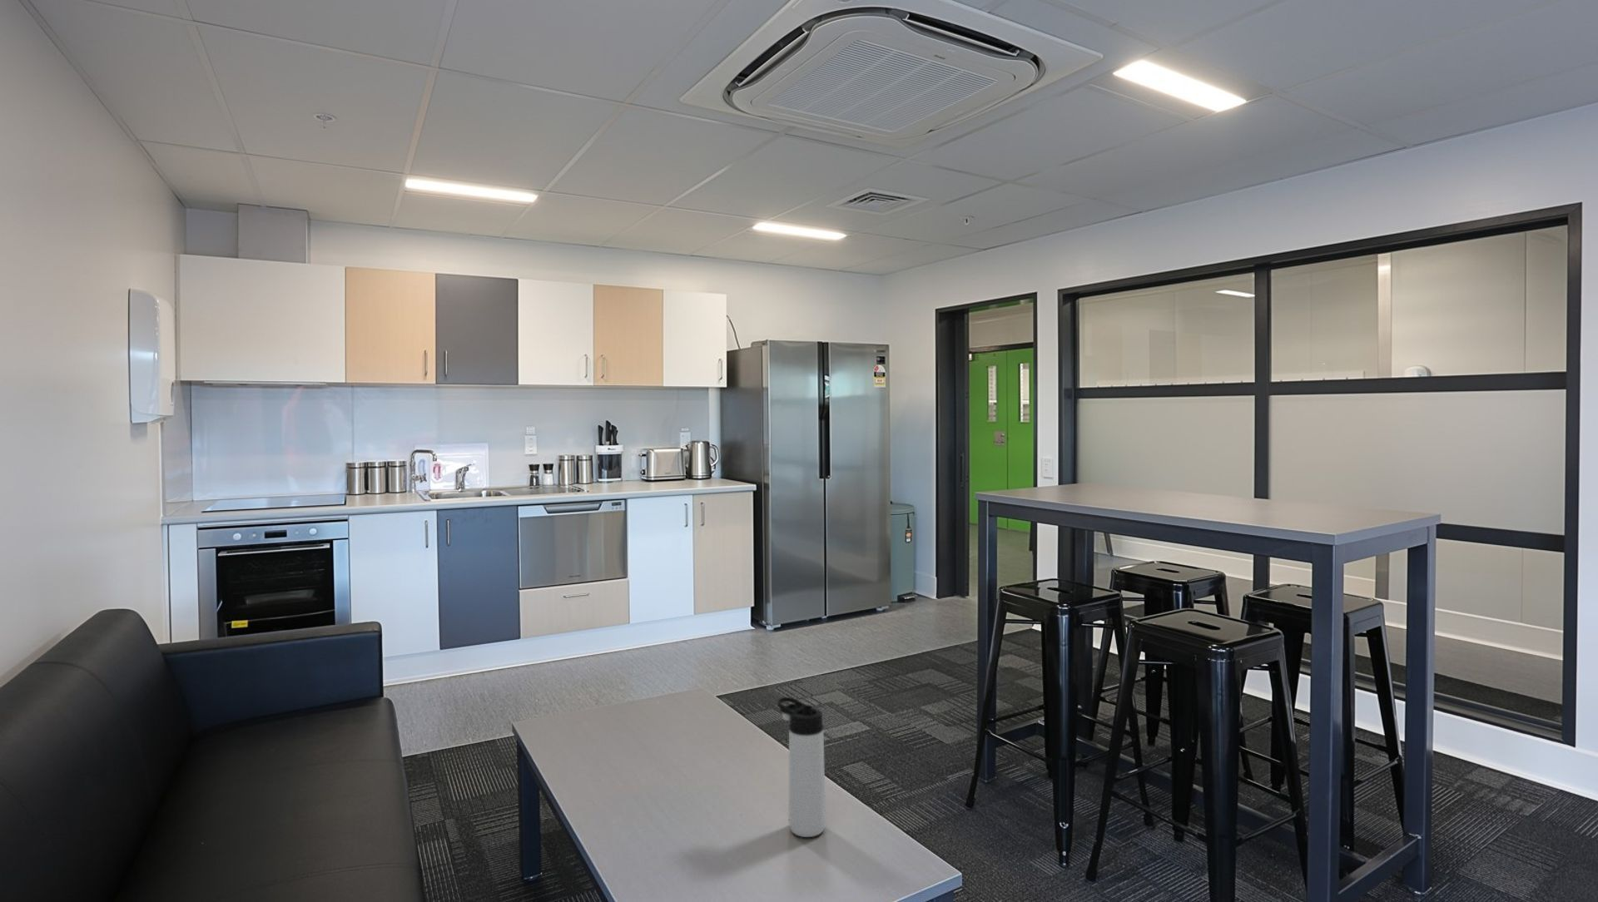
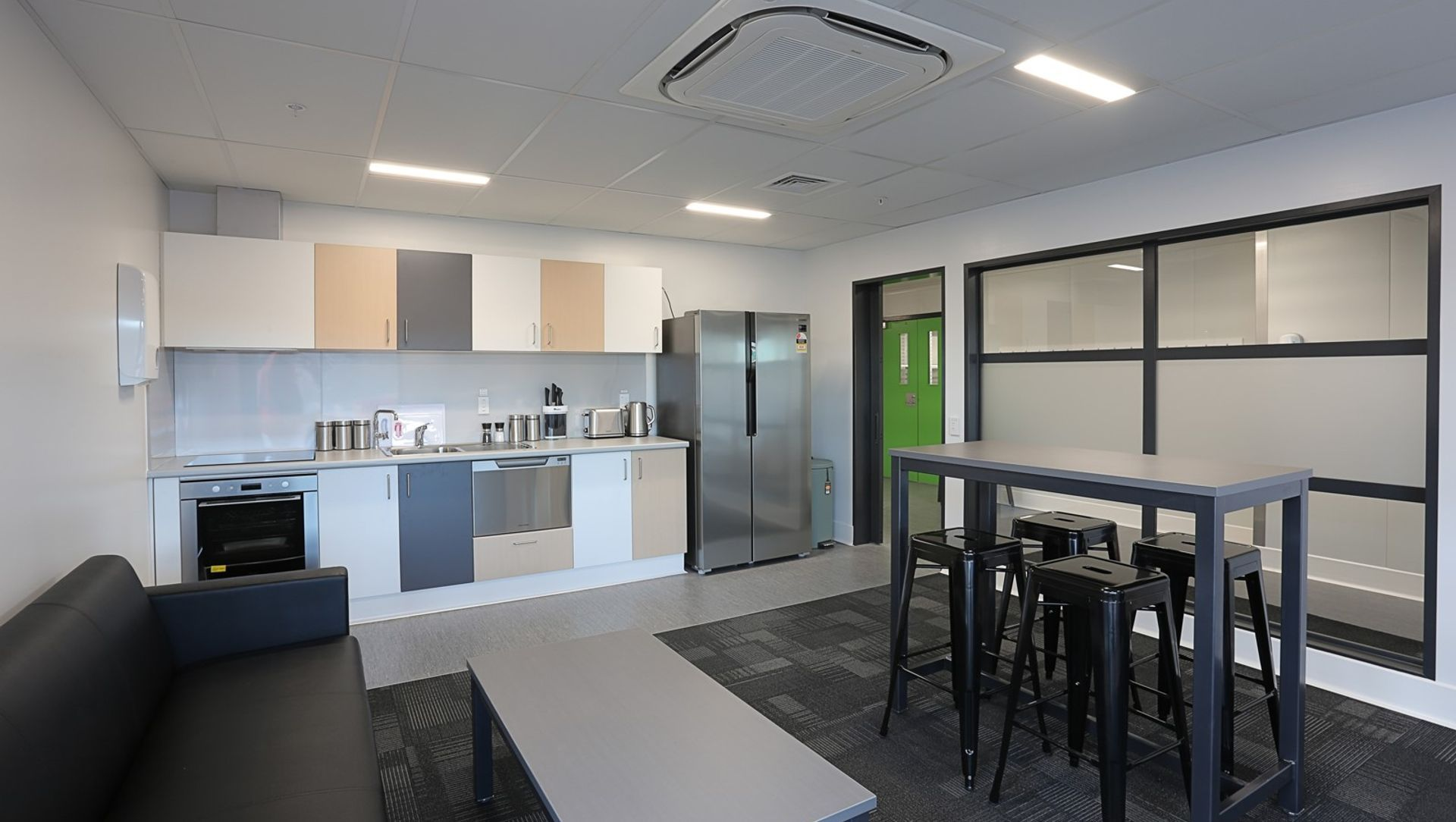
- thermos bottle (800, 765)
